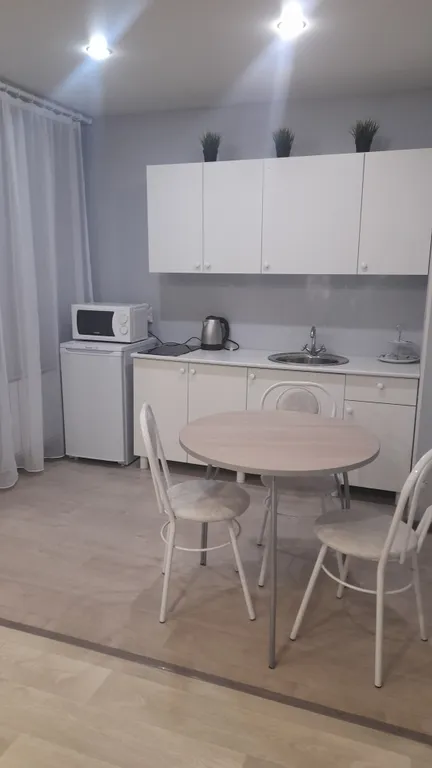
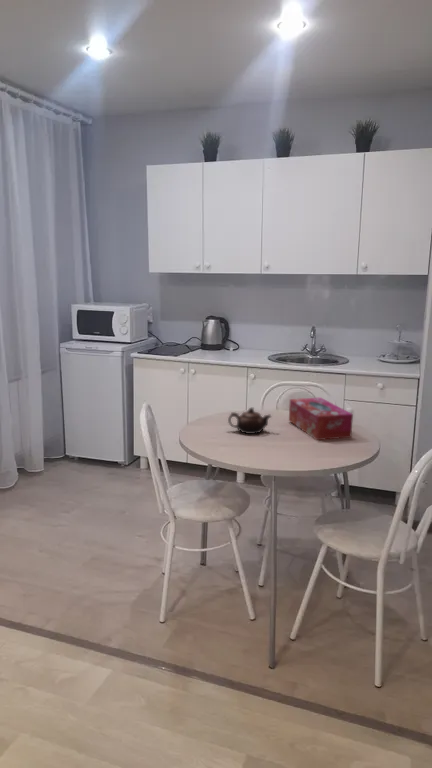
+ teapot (249, 419)
+ tissue box (319, 417)
